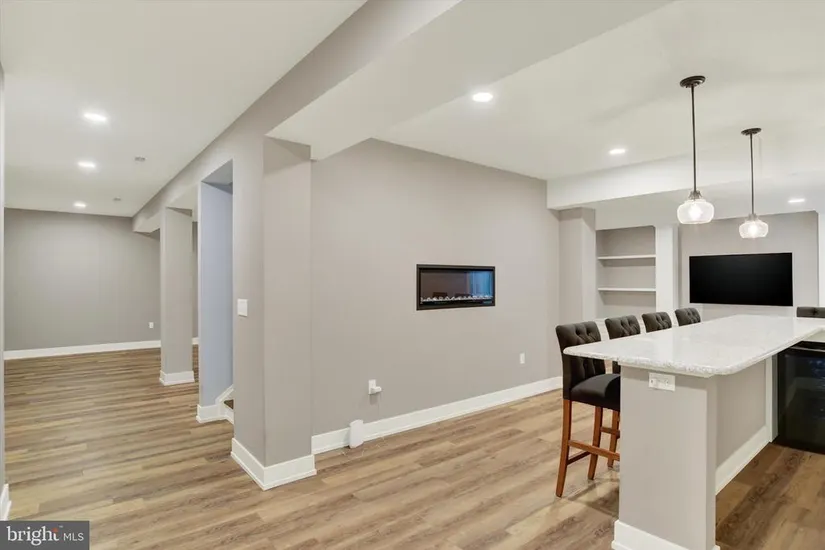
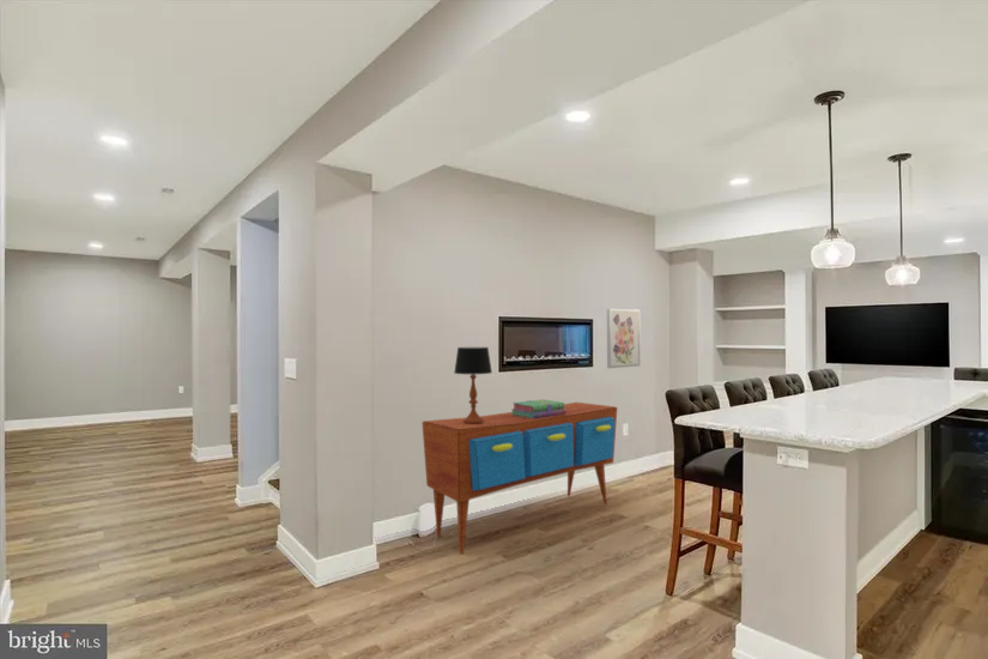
+ table lamp (473, 385)
+ sideboard (532, 467)
+ wall art (623, 338)
+ stack of books (538, 406)
